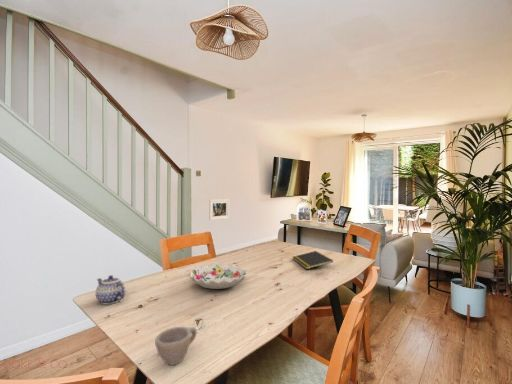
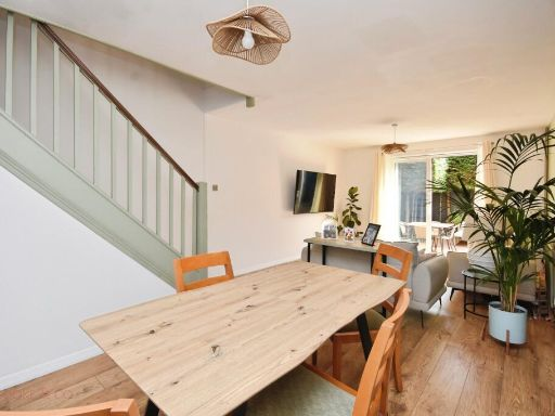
- decorative bowl (218, 277)
- teapot (110, 288)
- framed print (219, 209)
- cup (177, 344)
- notepad (311, 259)
